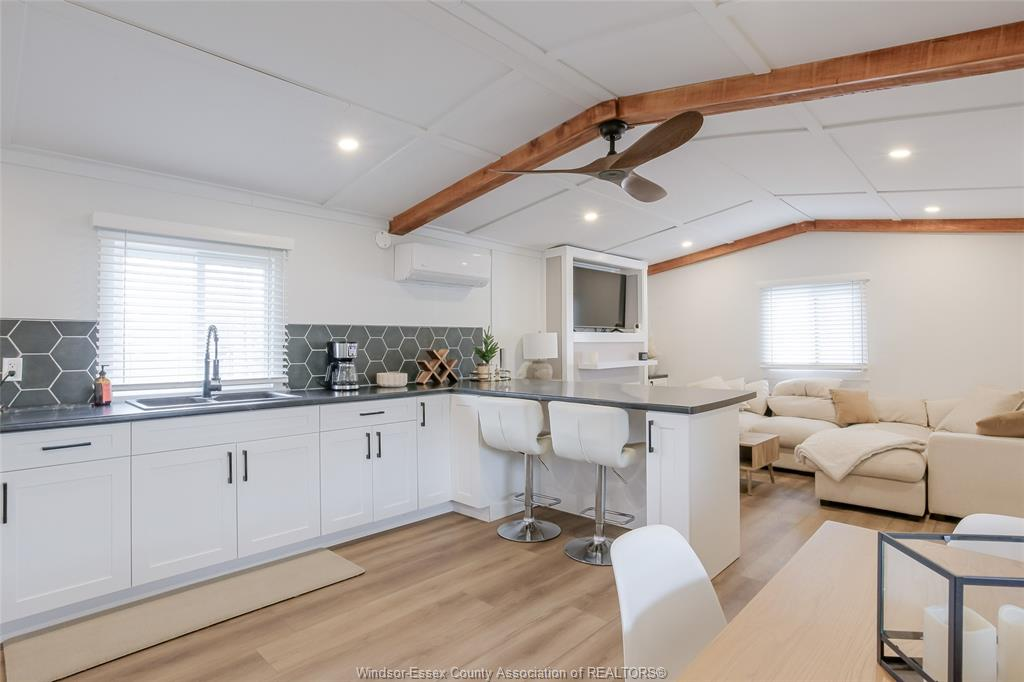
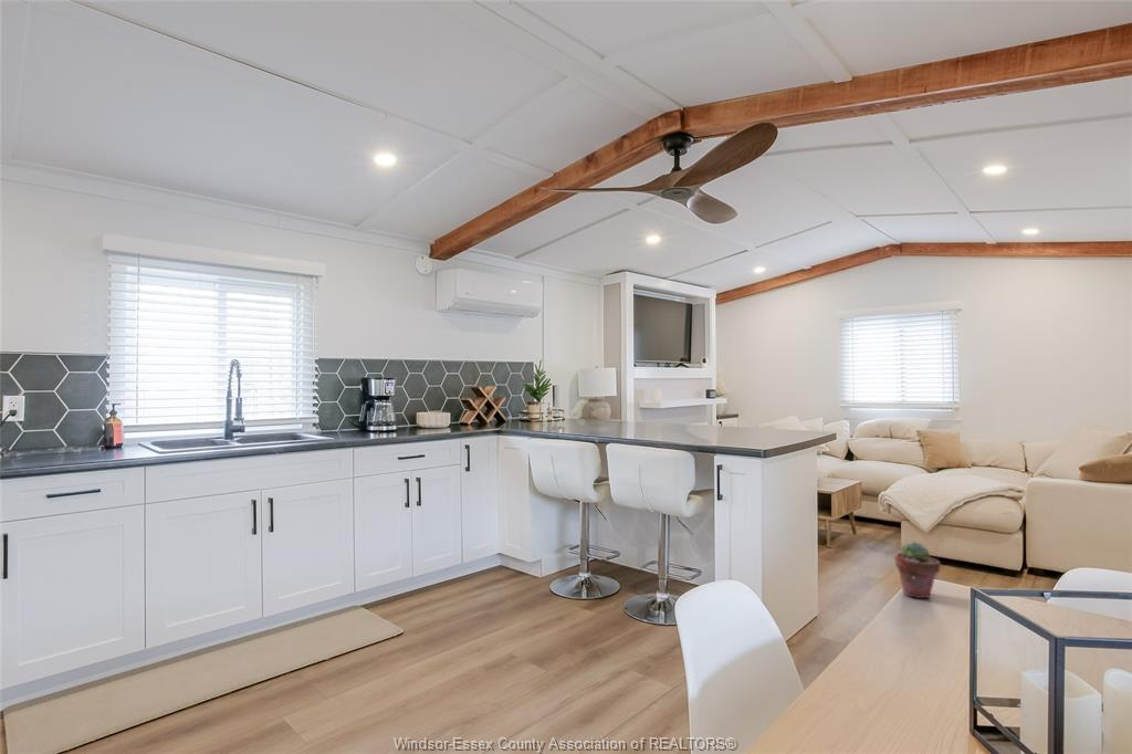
+ potted succulent (916, 568)
